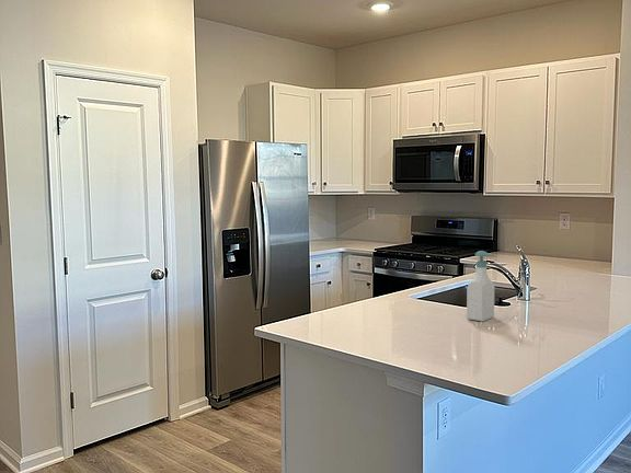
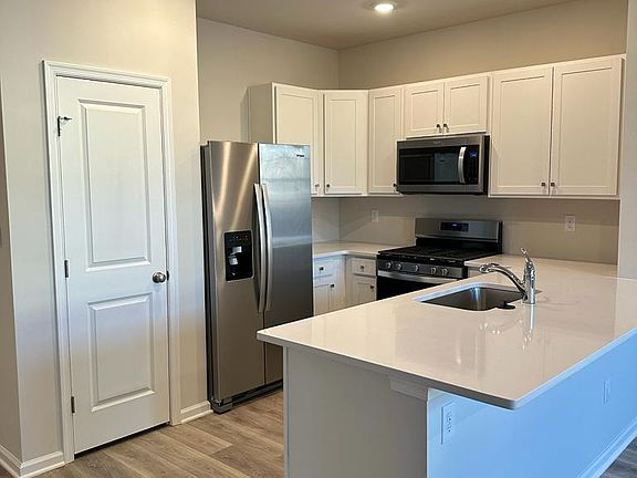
- soap bottle (483, 285)
